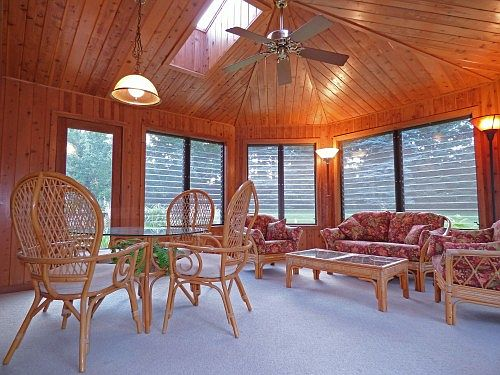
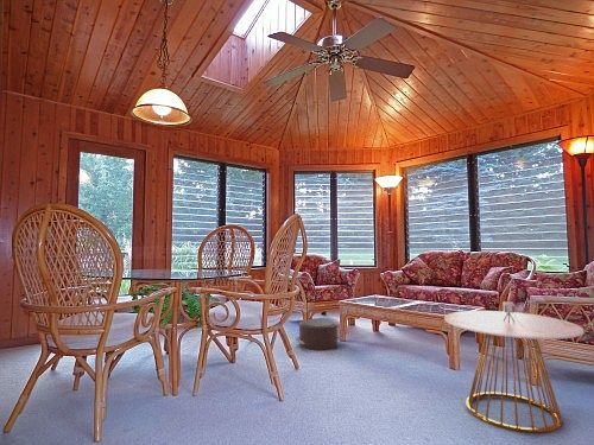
+ pouf (318, 333)
+ side table (506, 356)
